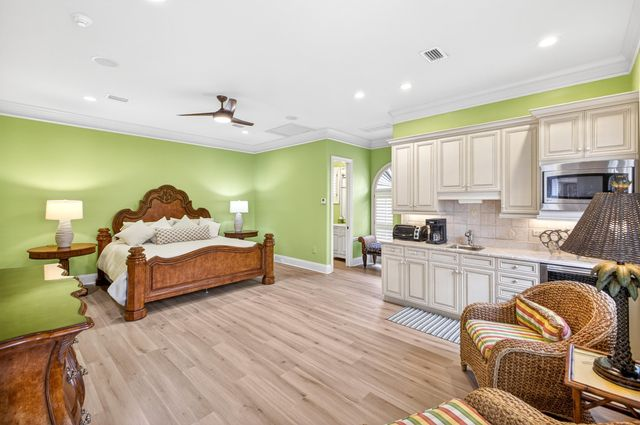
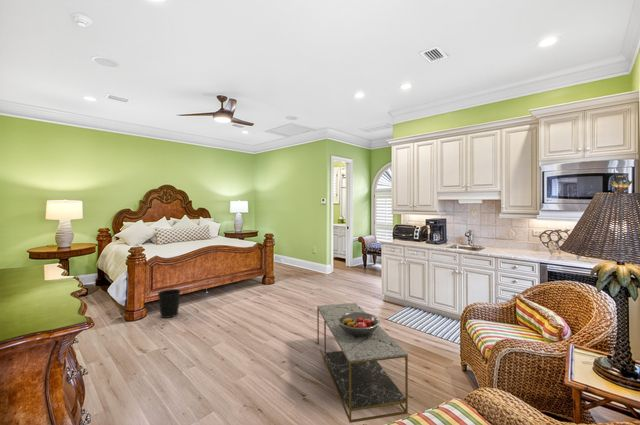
+ coffee table (353, 348)
+ fruit bowl (358, 324)
+ wastebasket (169, 303)
